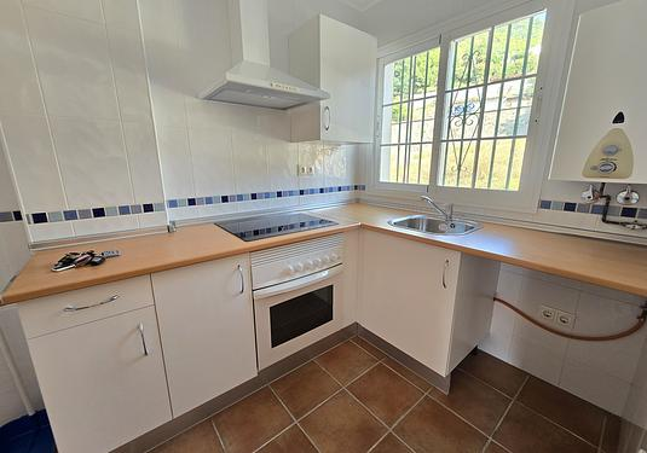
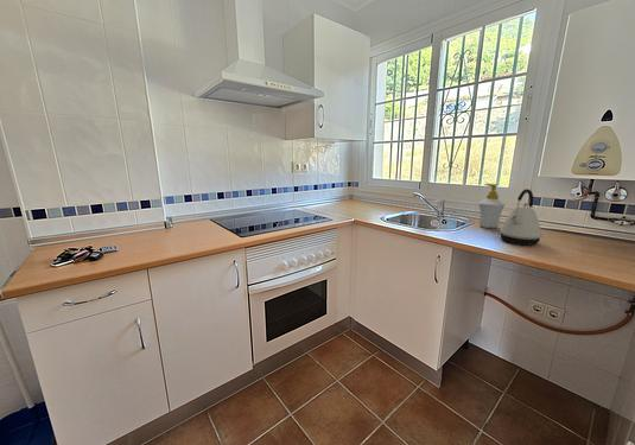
+ soap bottle (490, 205)
+ kettle (522, 216)
